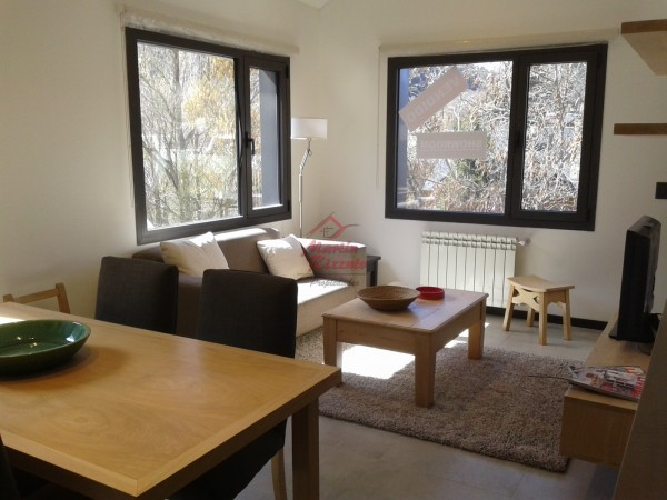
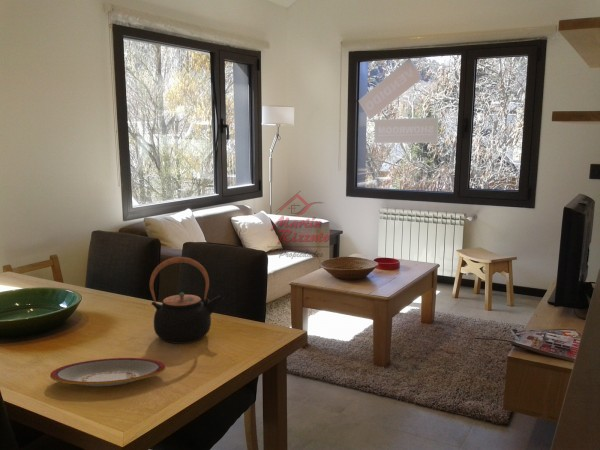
+ plate (109, 374)
+ teapot (187, 296)
